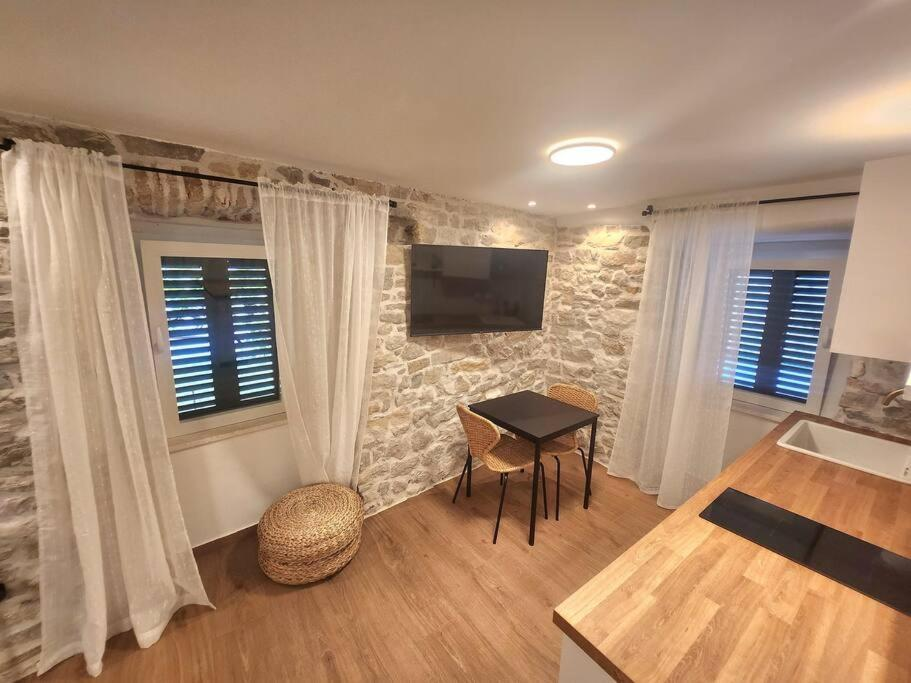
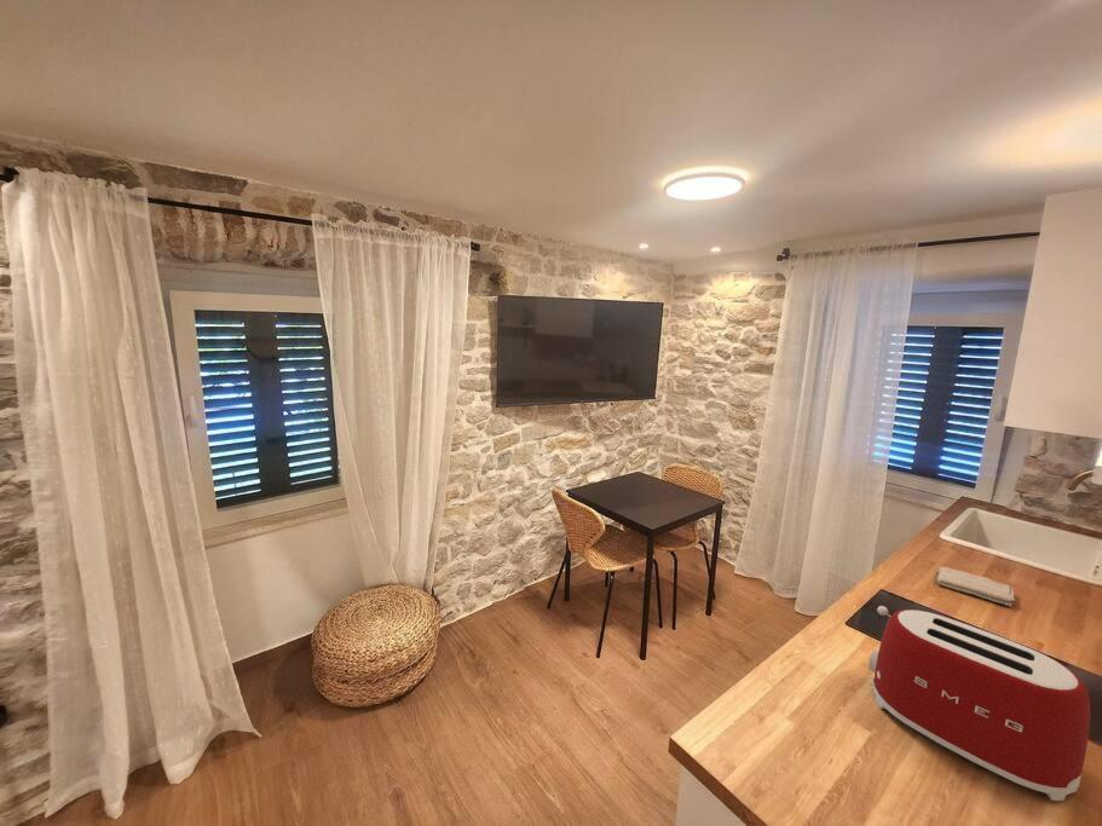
+ washcloth (974, 584)
+ toaster (965, 686)
